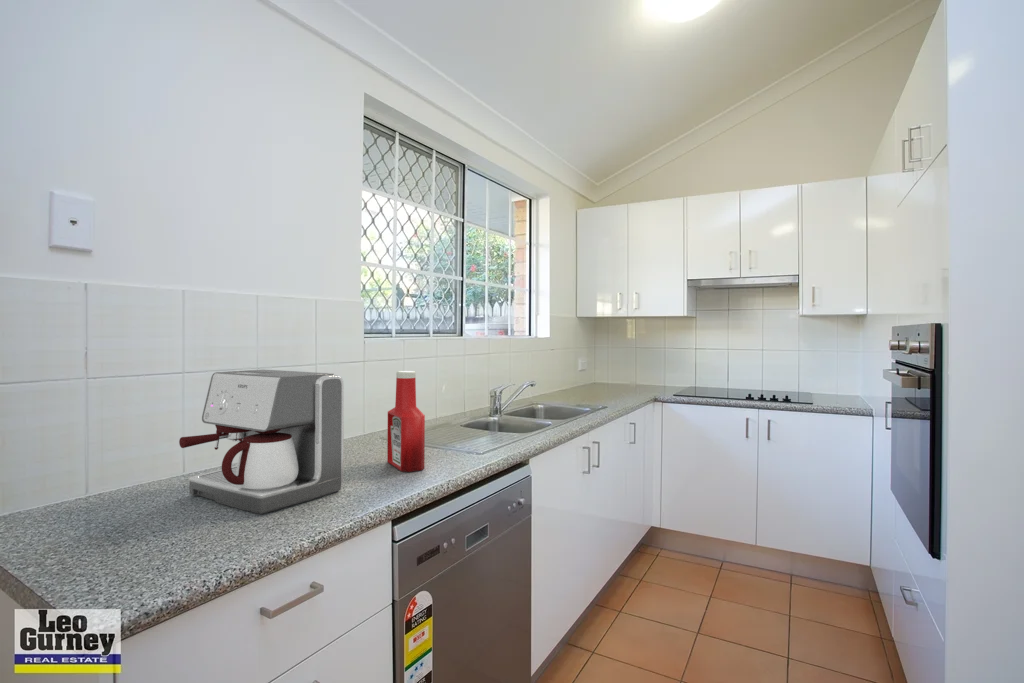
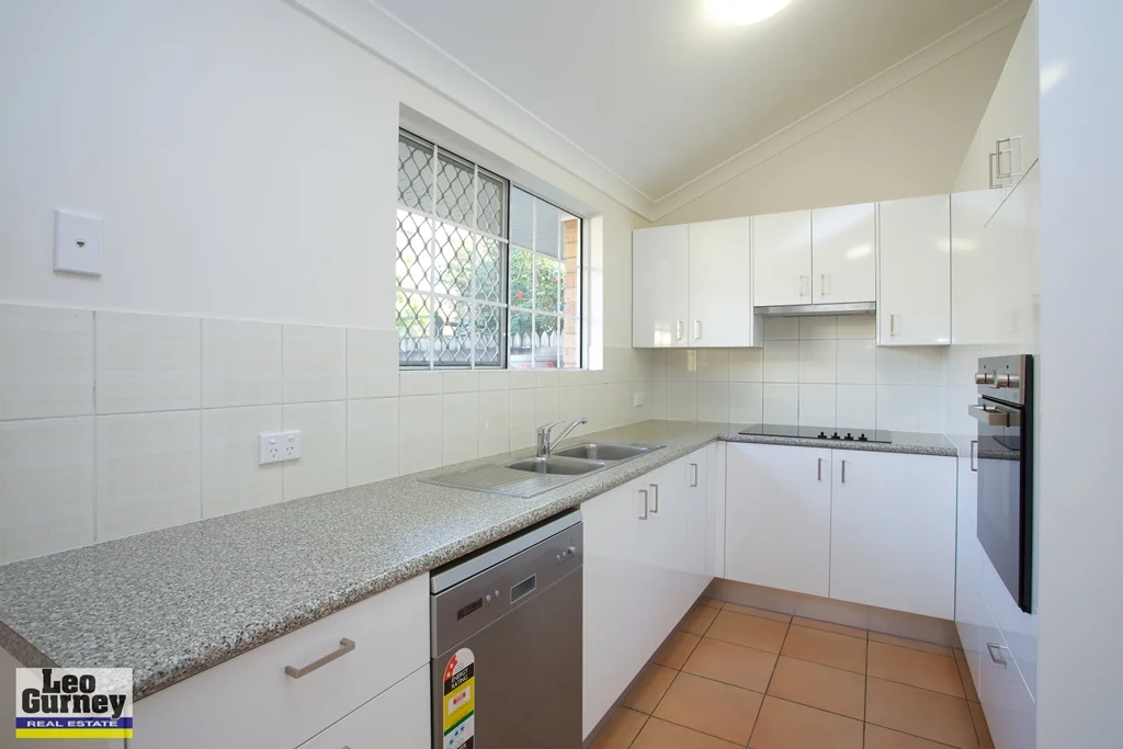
- soap bottle (405, 418)
- coffee maker (268, 432)
